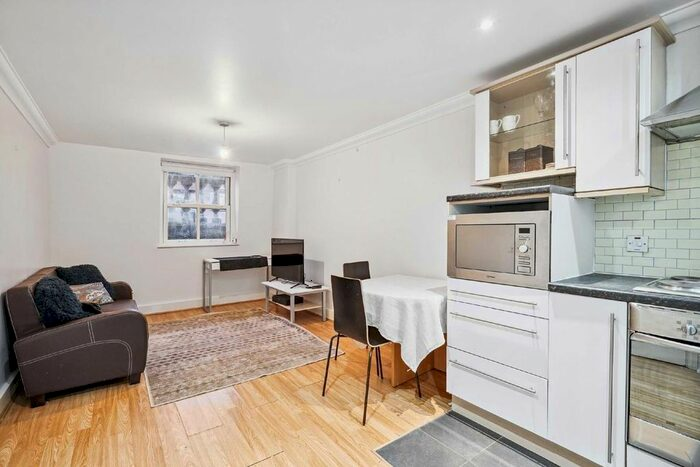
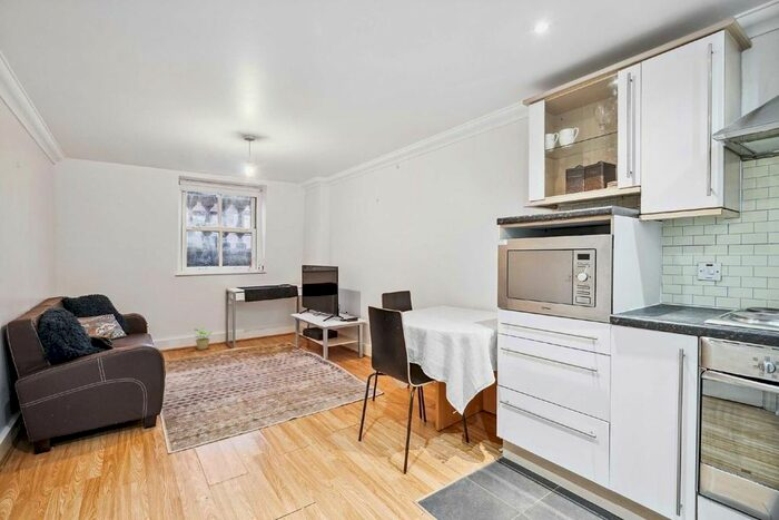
+ potted plant (201, 336)
